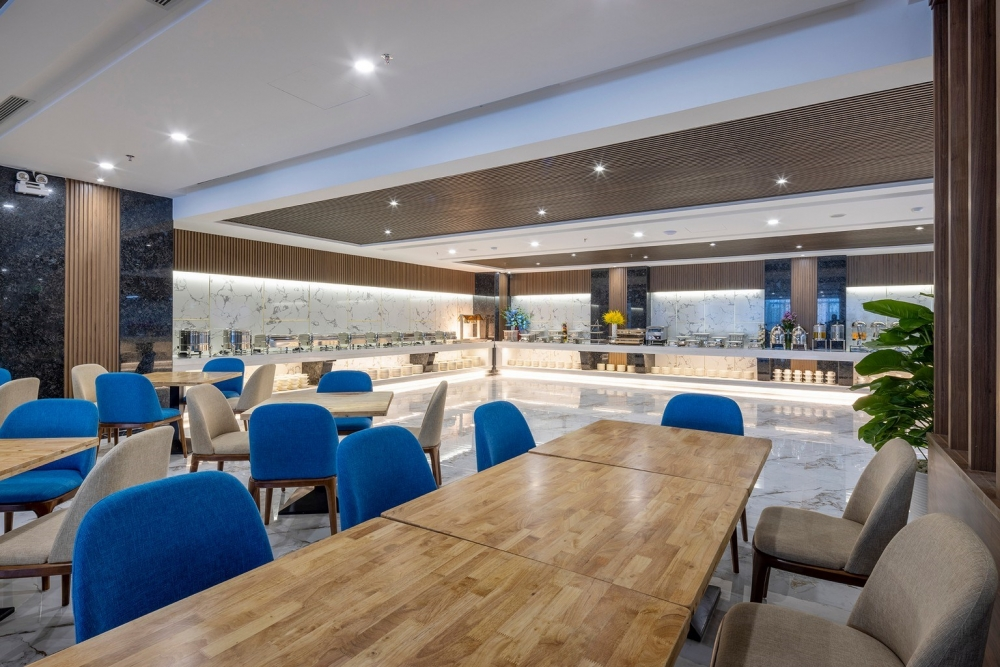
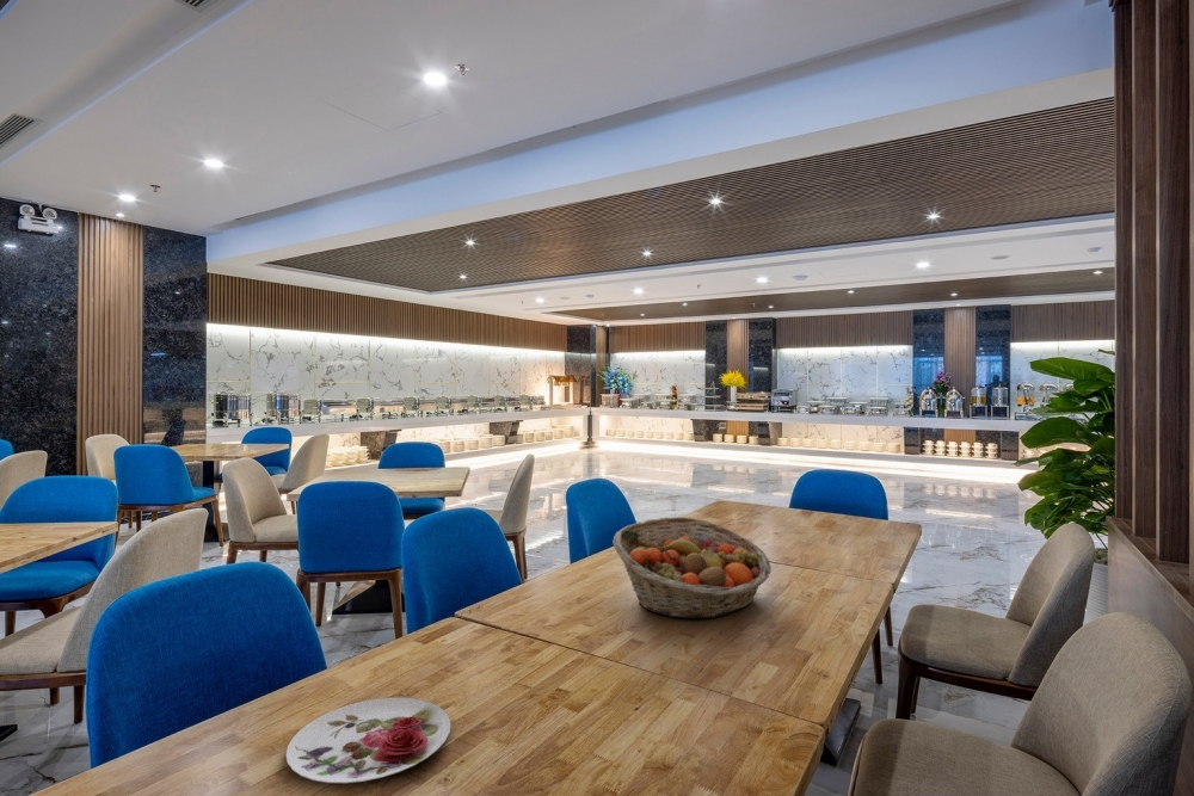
+ fruit basket (691, 563)
+ plate (371, 734)
